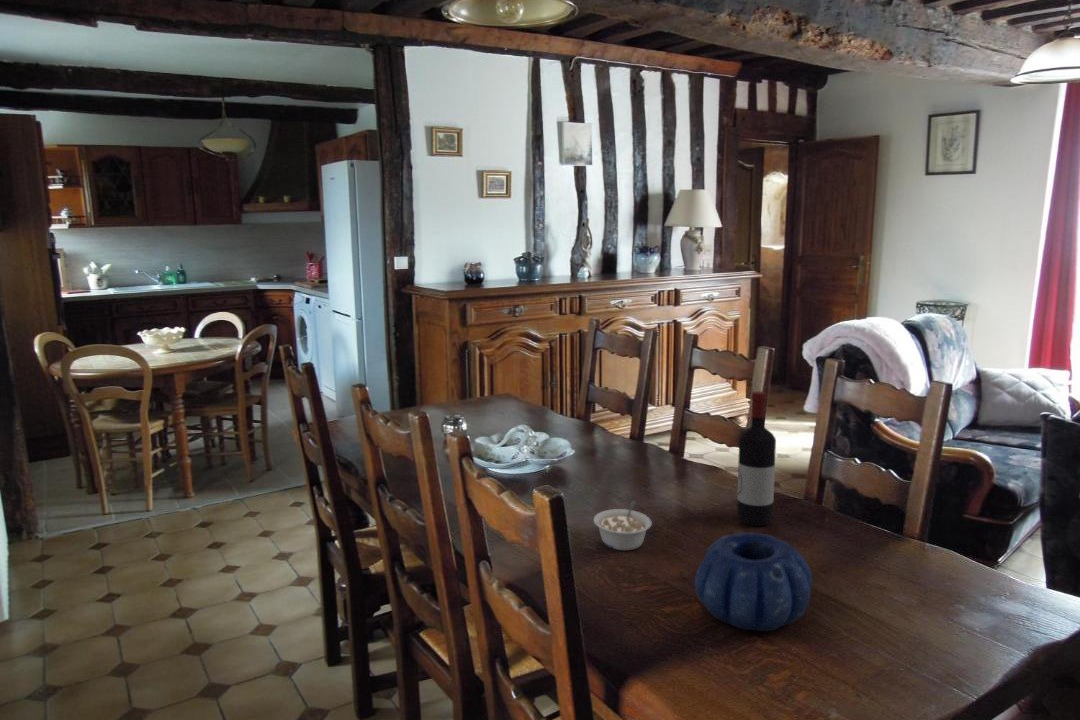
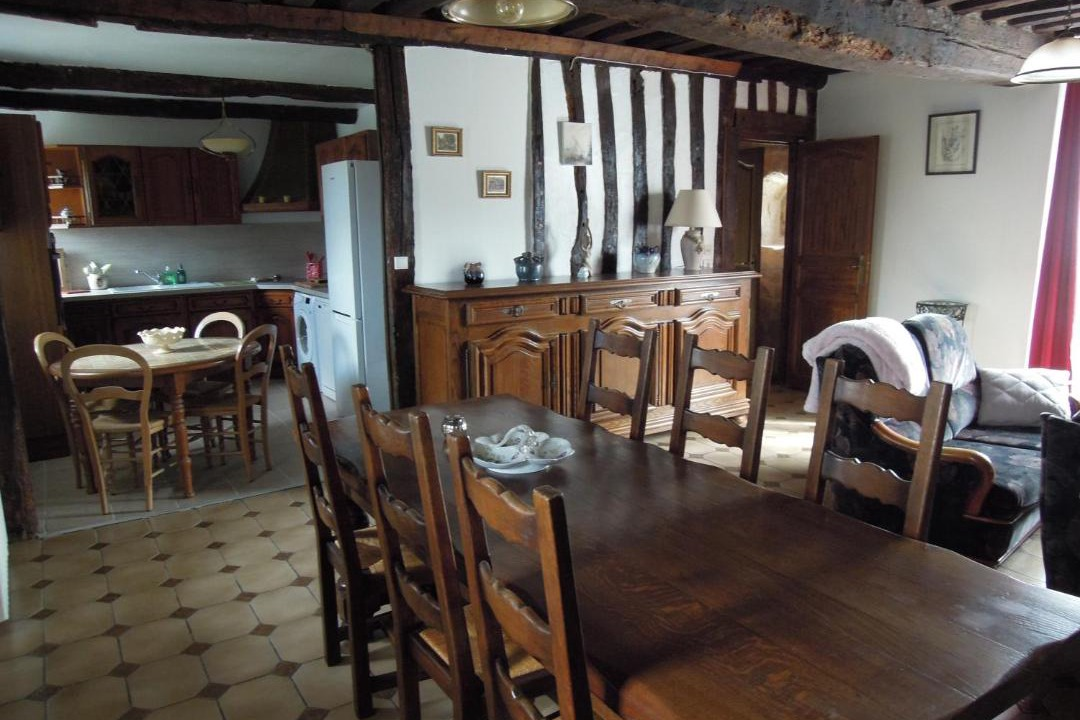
- decorative bowl (752, 578)
- legume (621, 528)
- wine bottle (756, 457)
